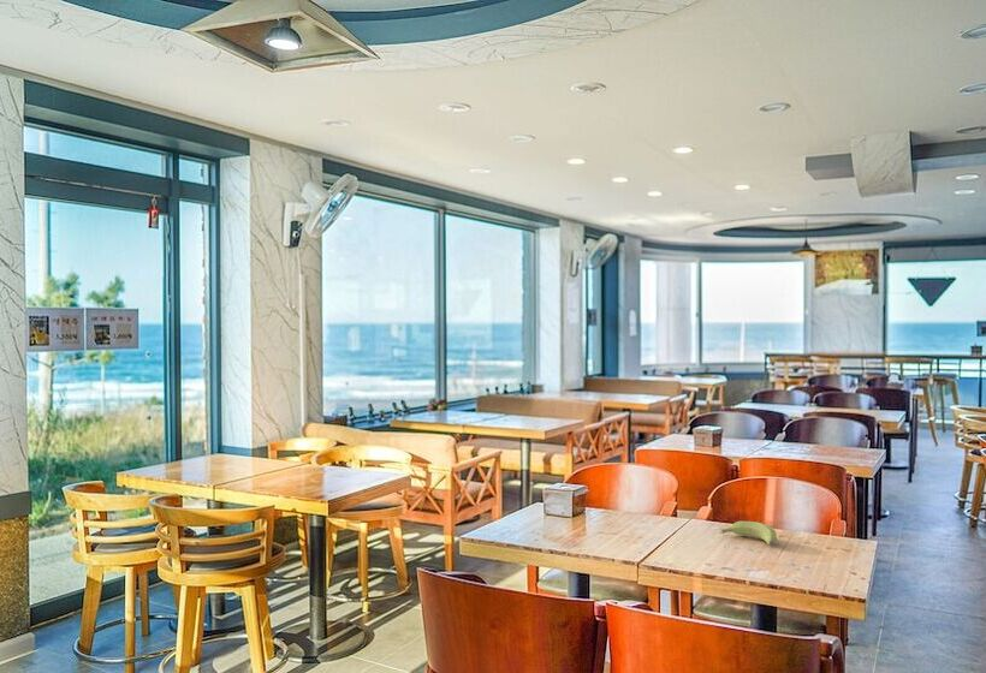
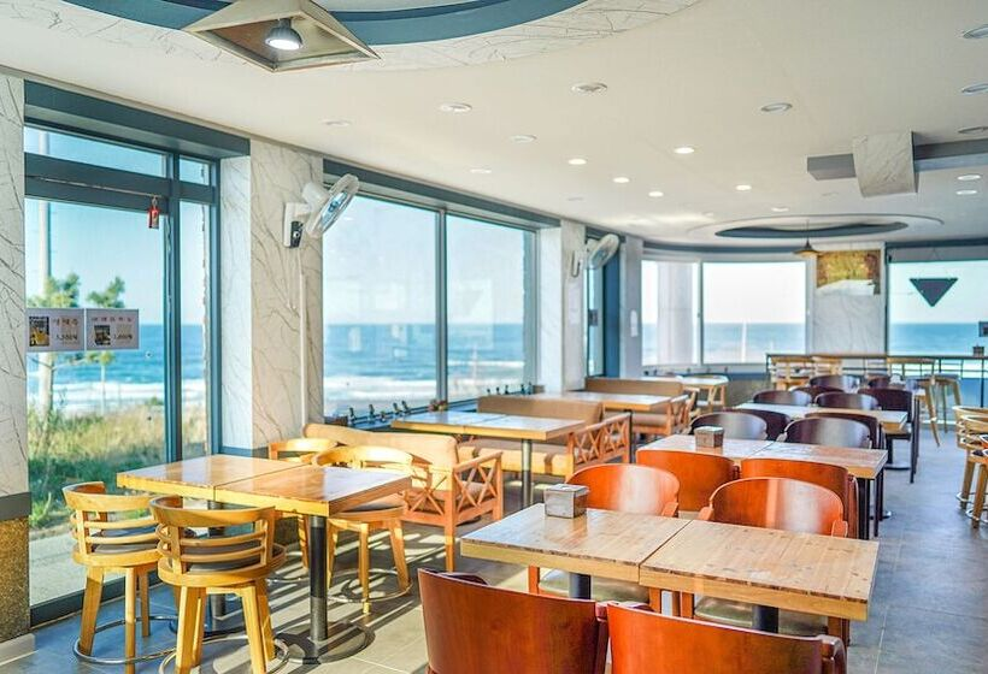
- banana (748, 531)
